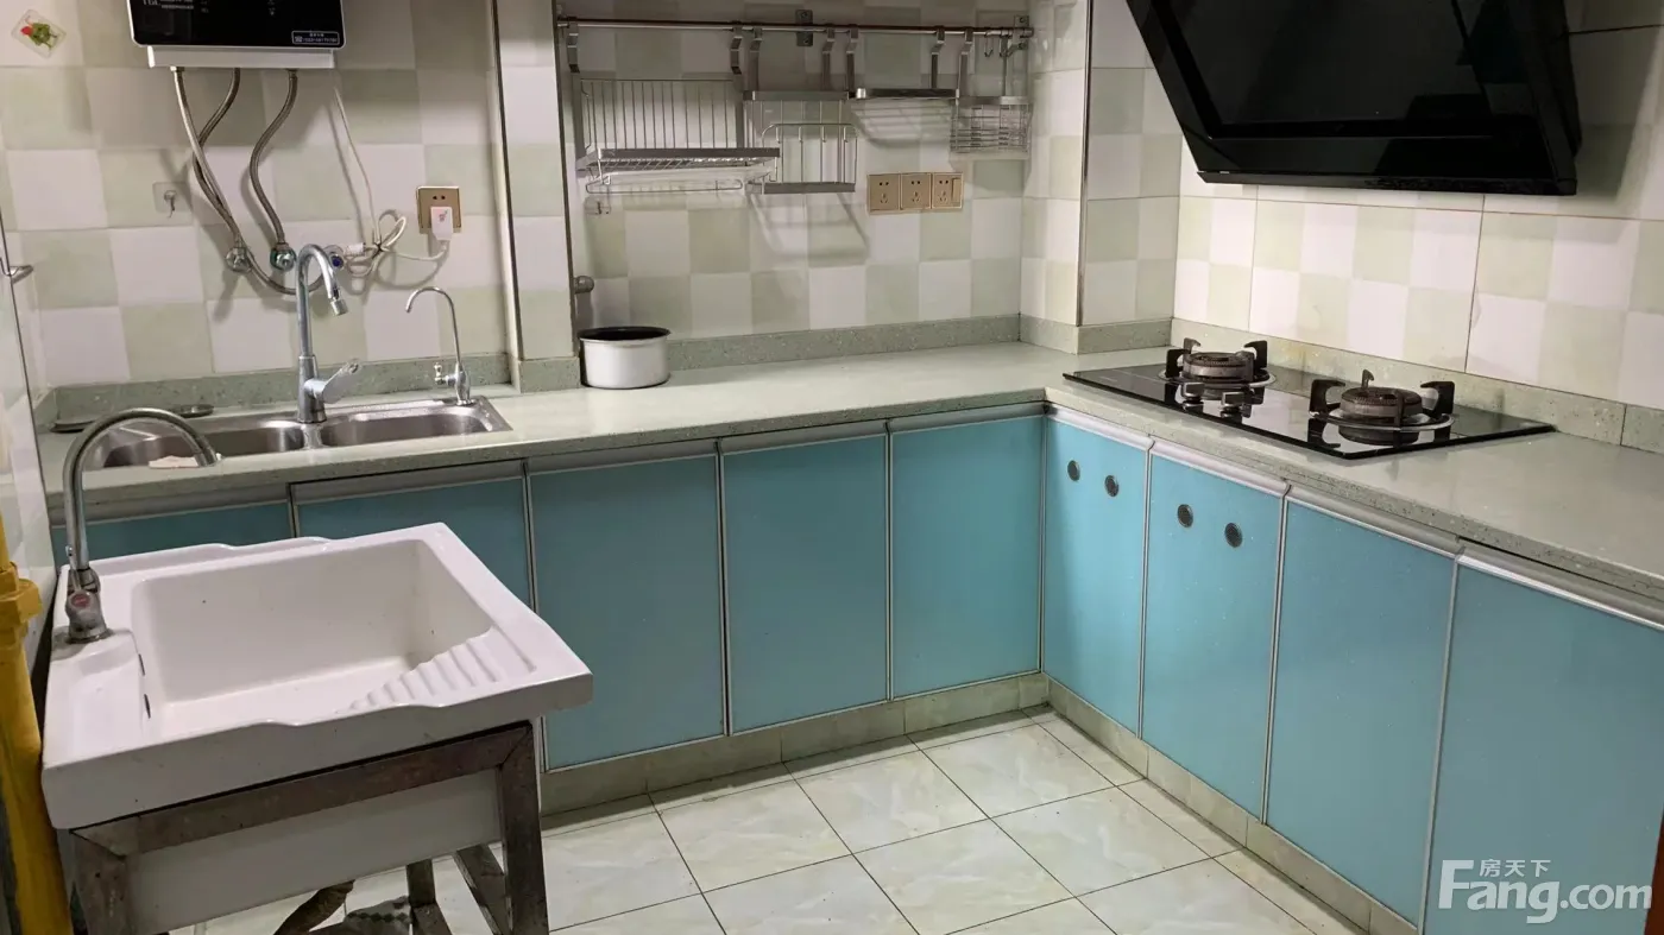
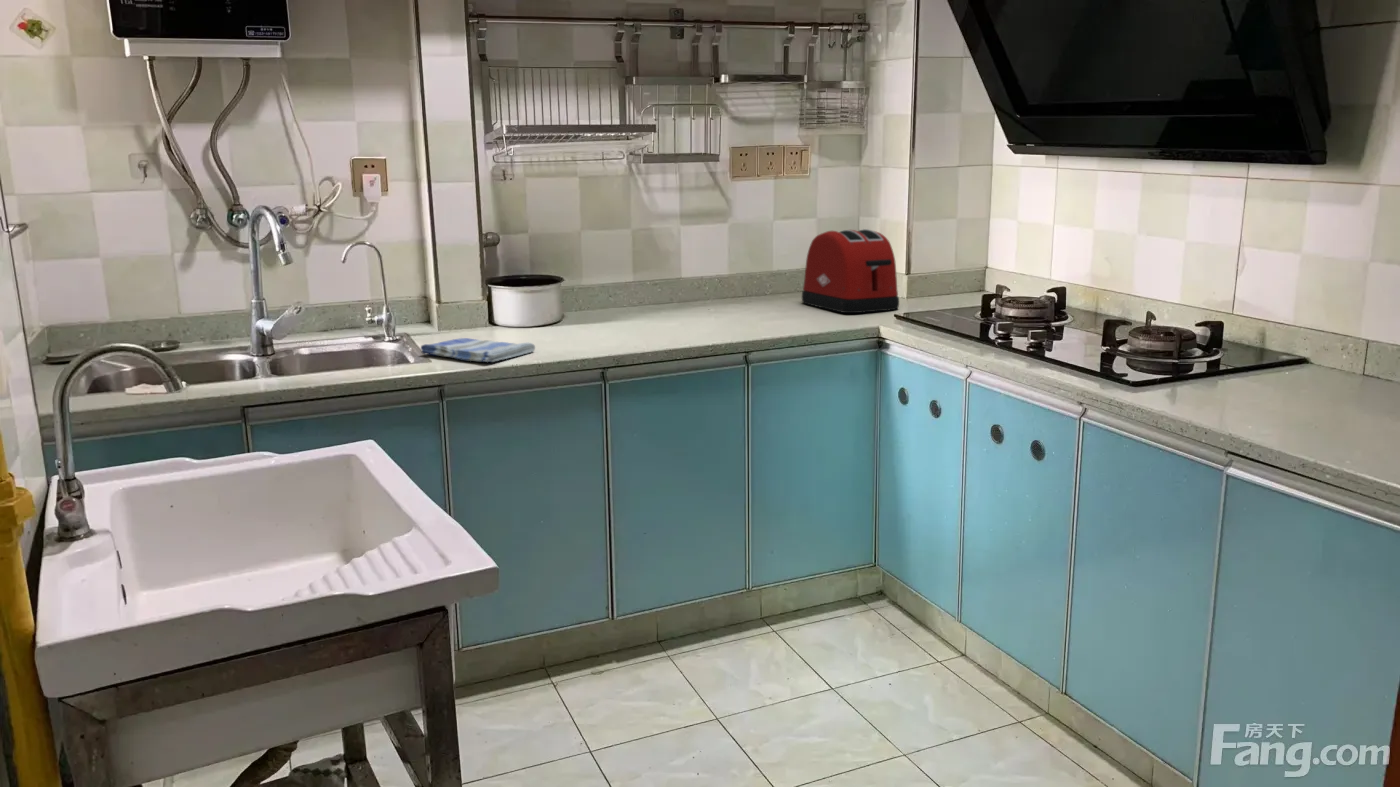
+ dish towel (478, 347)
+ toaster (851, 268)
